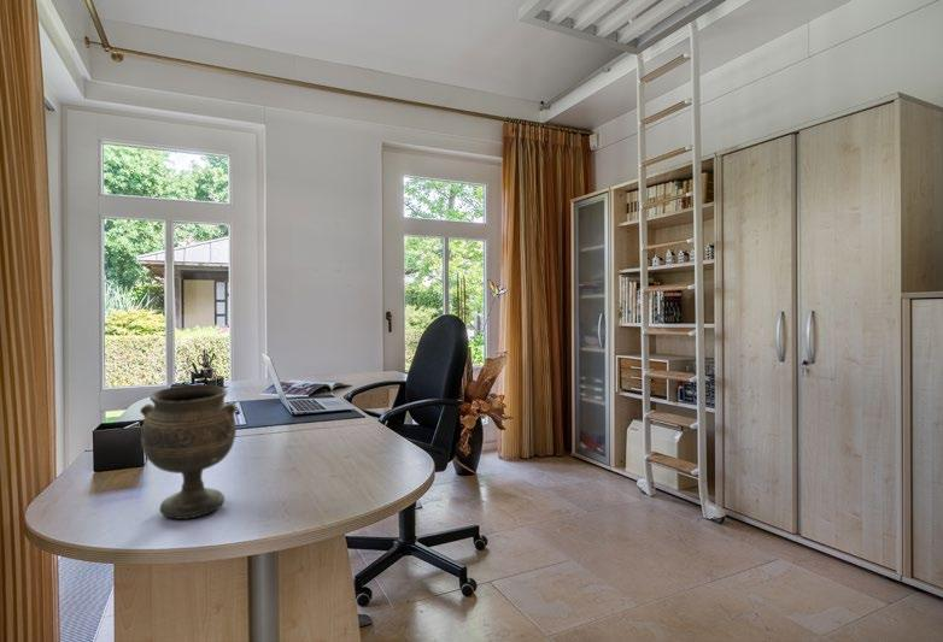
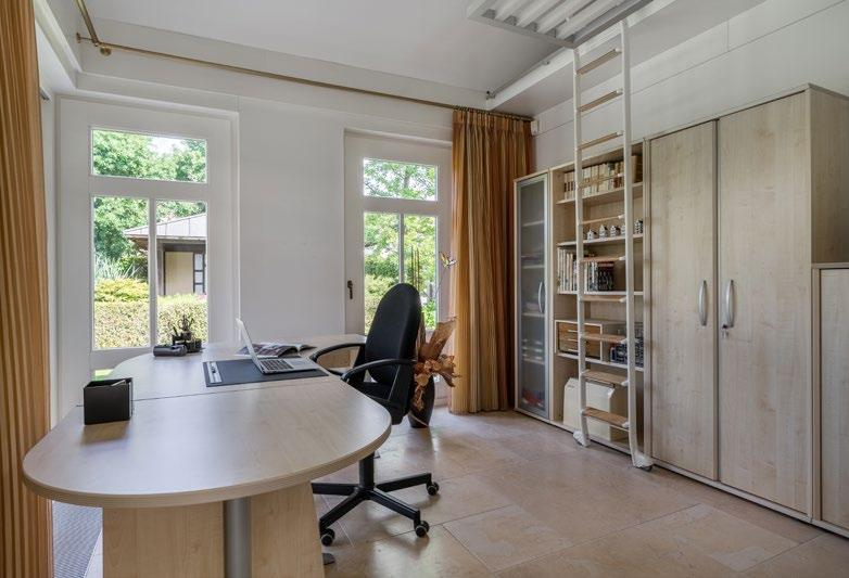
- goblet (191, 449)
